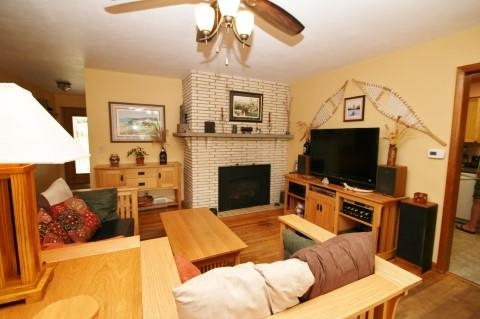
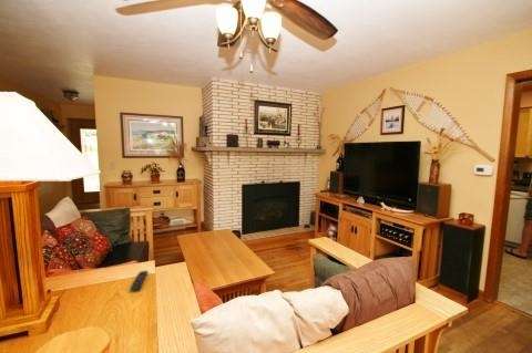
+ remote control (140, 278)
